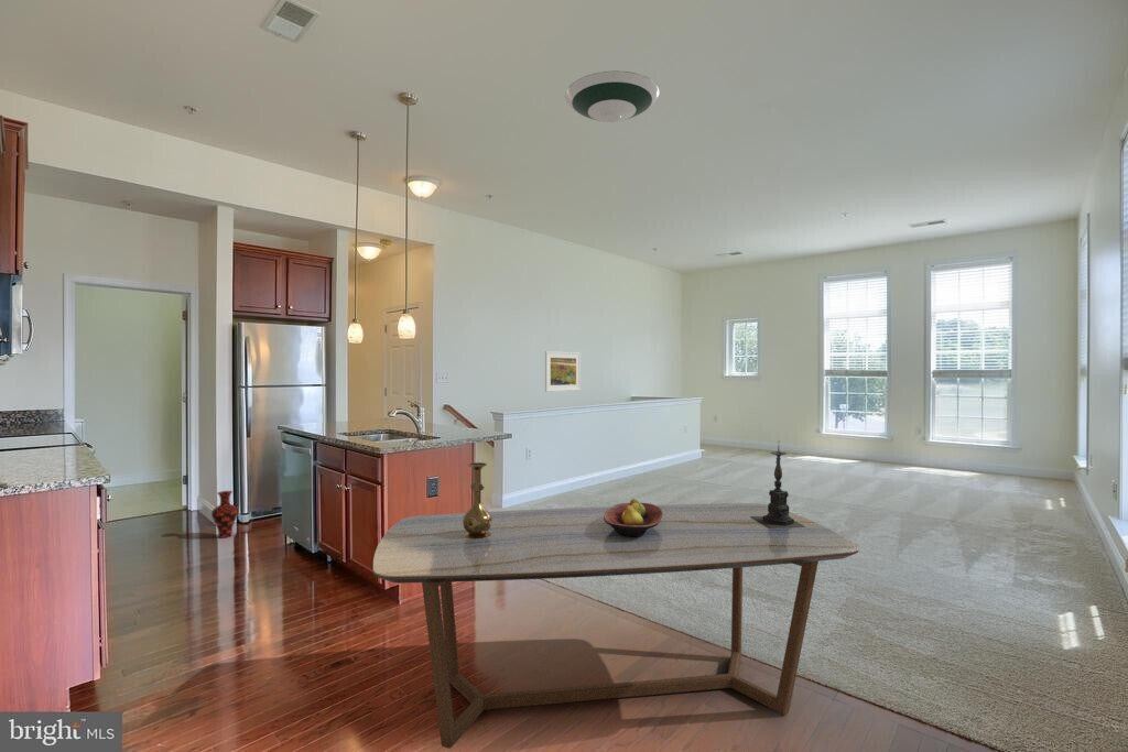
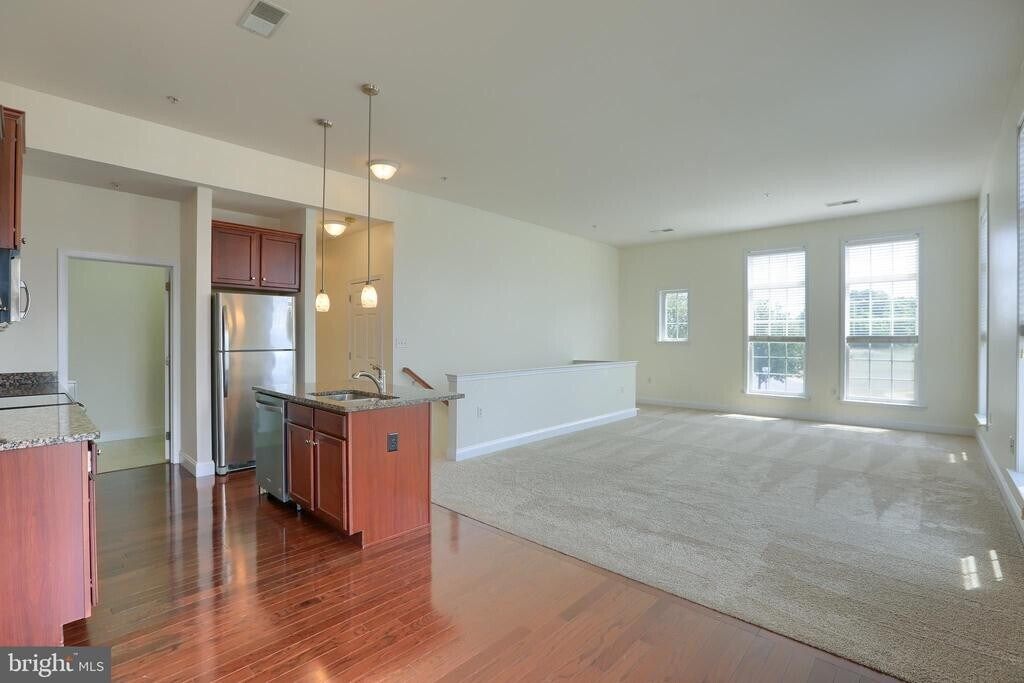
- dining table (610, 575)
- vase (477, 499)
- candle holder (777, 480)
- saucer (611, 107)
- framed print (563, 371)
- fruit bowl (633, 514)
- vase (225, 514)
